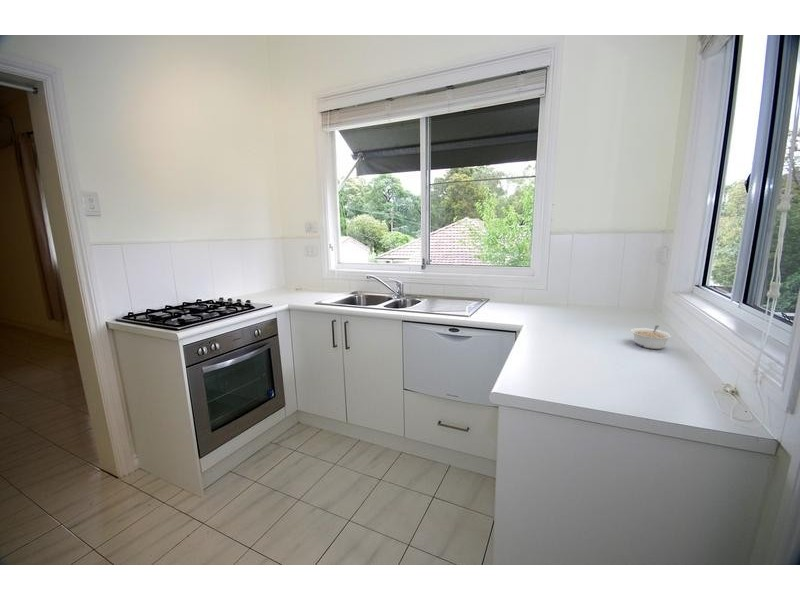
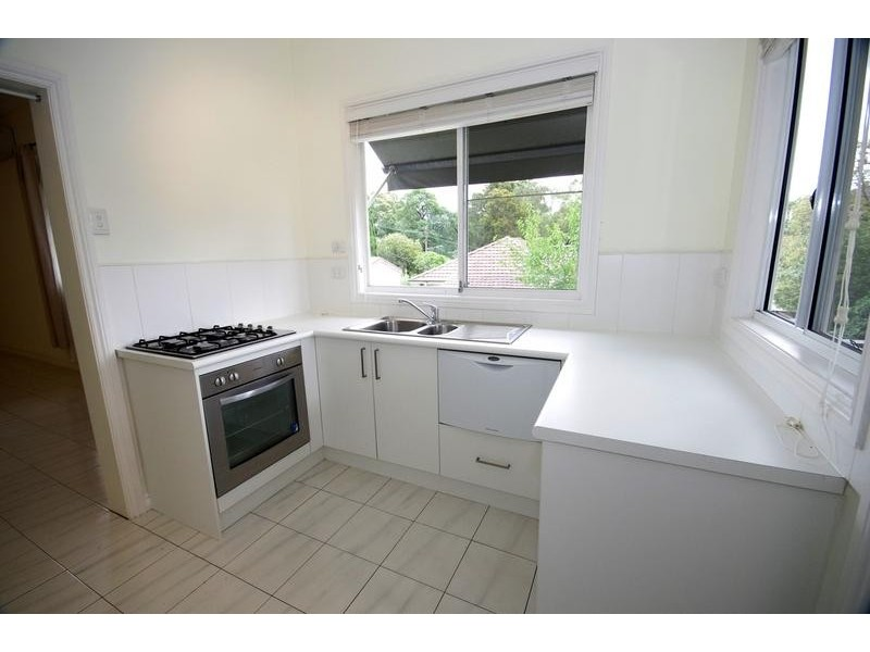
- legume (649, 337)
